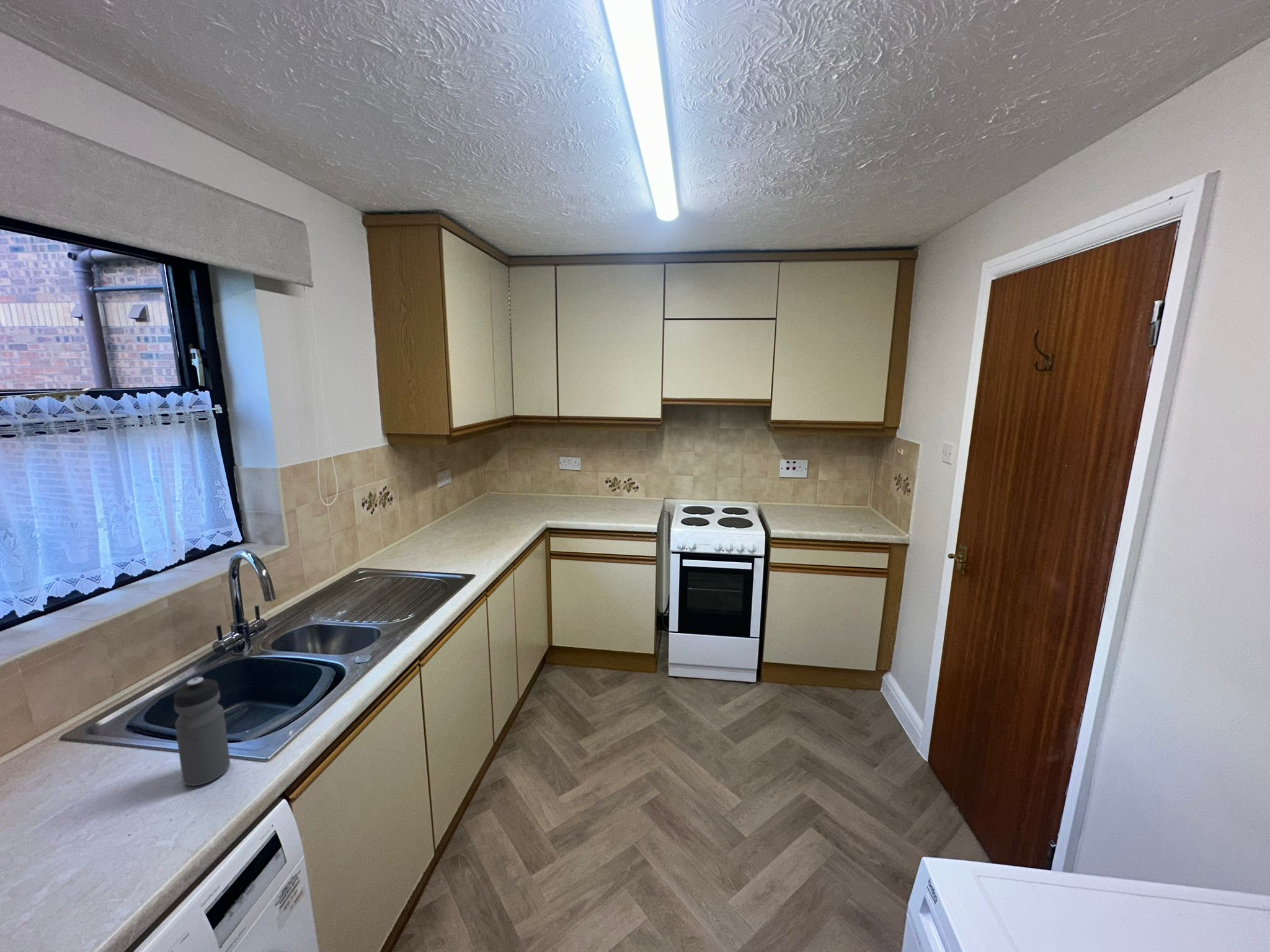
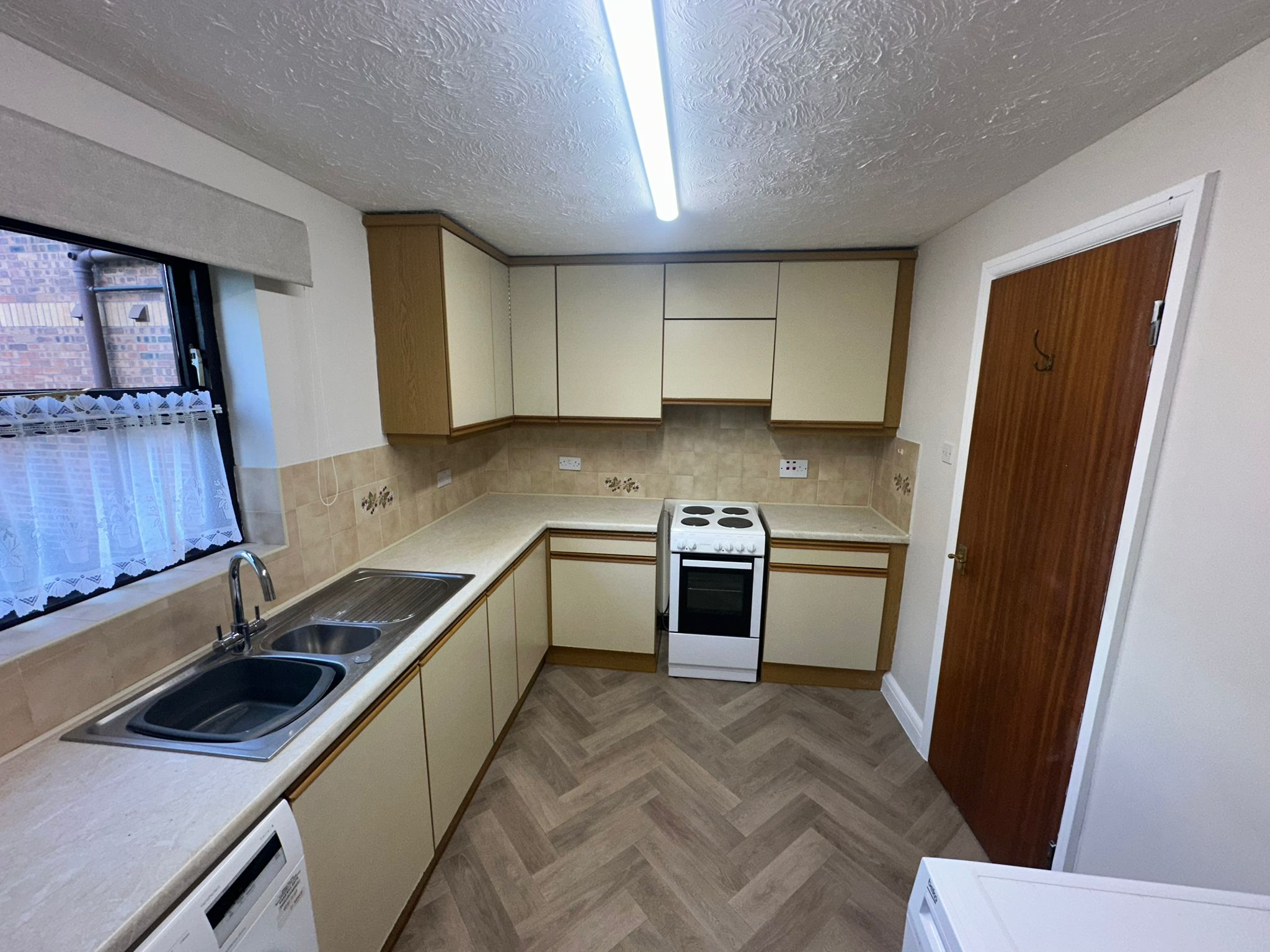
- water bottle (201, 727)
